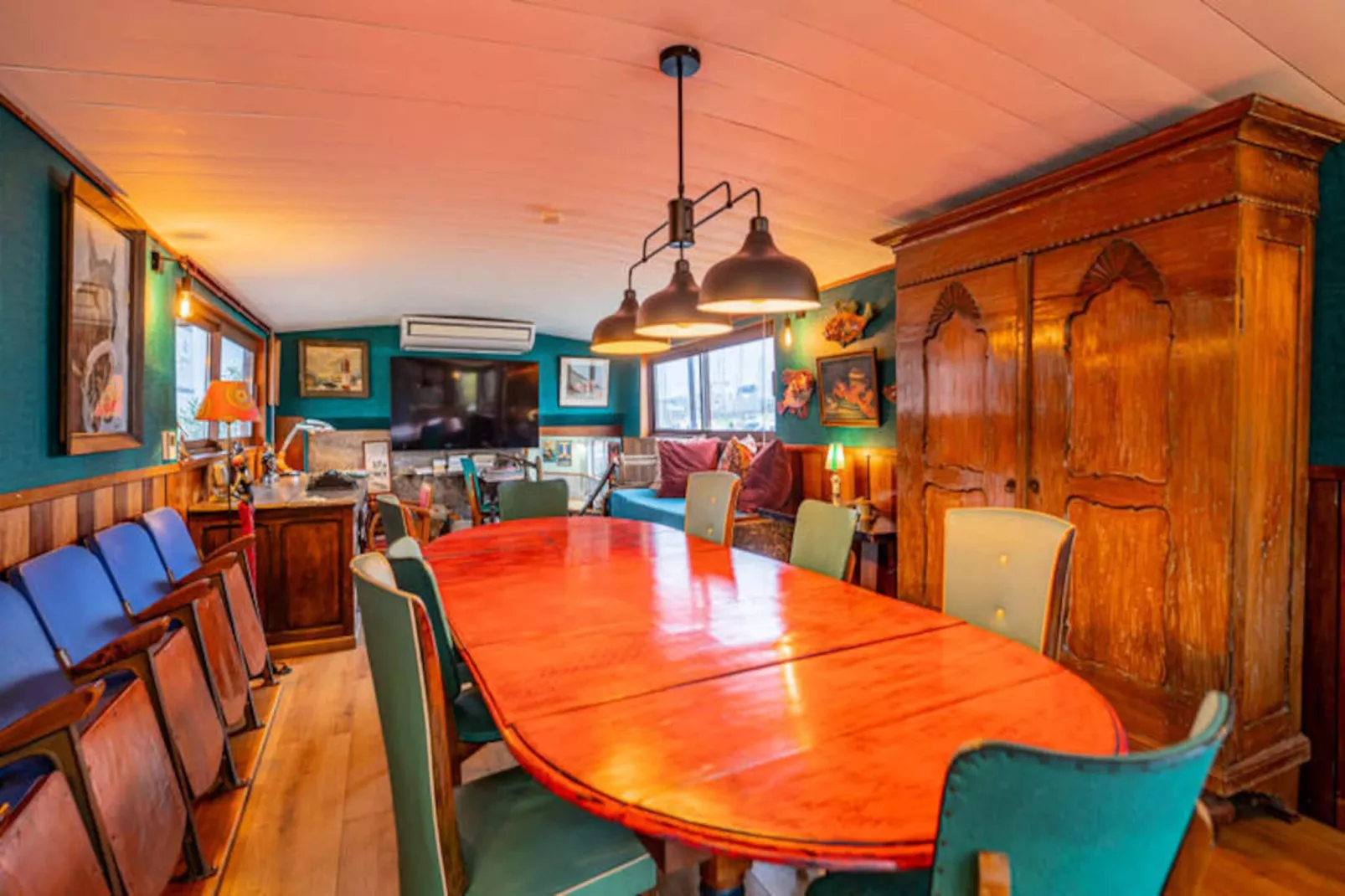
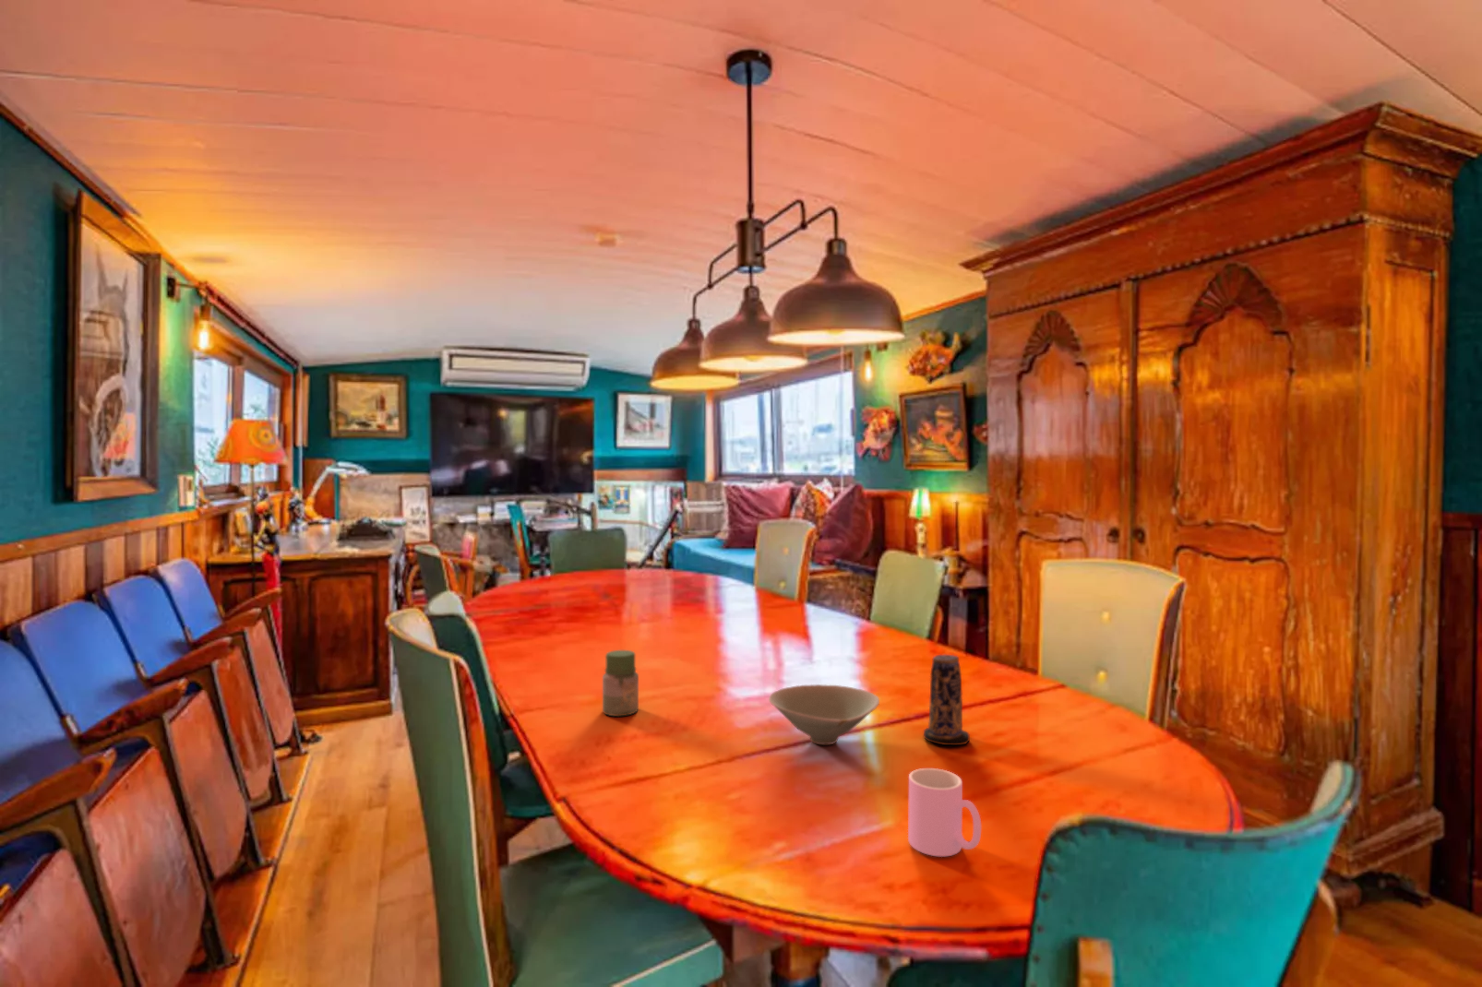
+ bowl (823, 718)
+ jar (620, 682)
+ candle (945, 697)
+ cup (945, 815)
